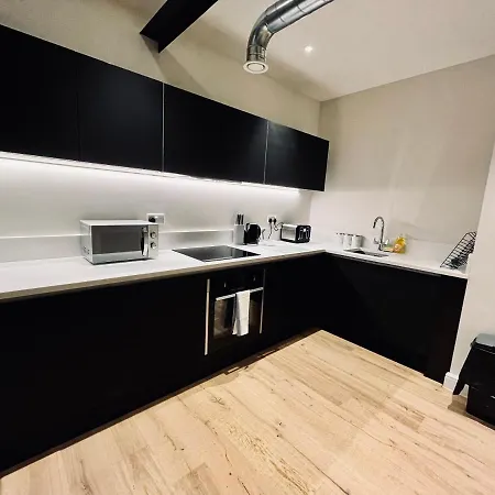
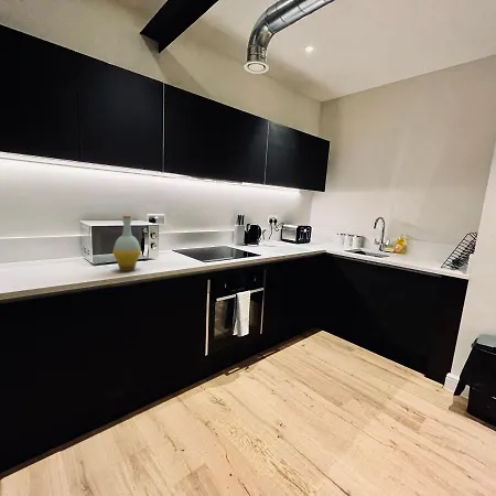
+ bottle (127, 242)
